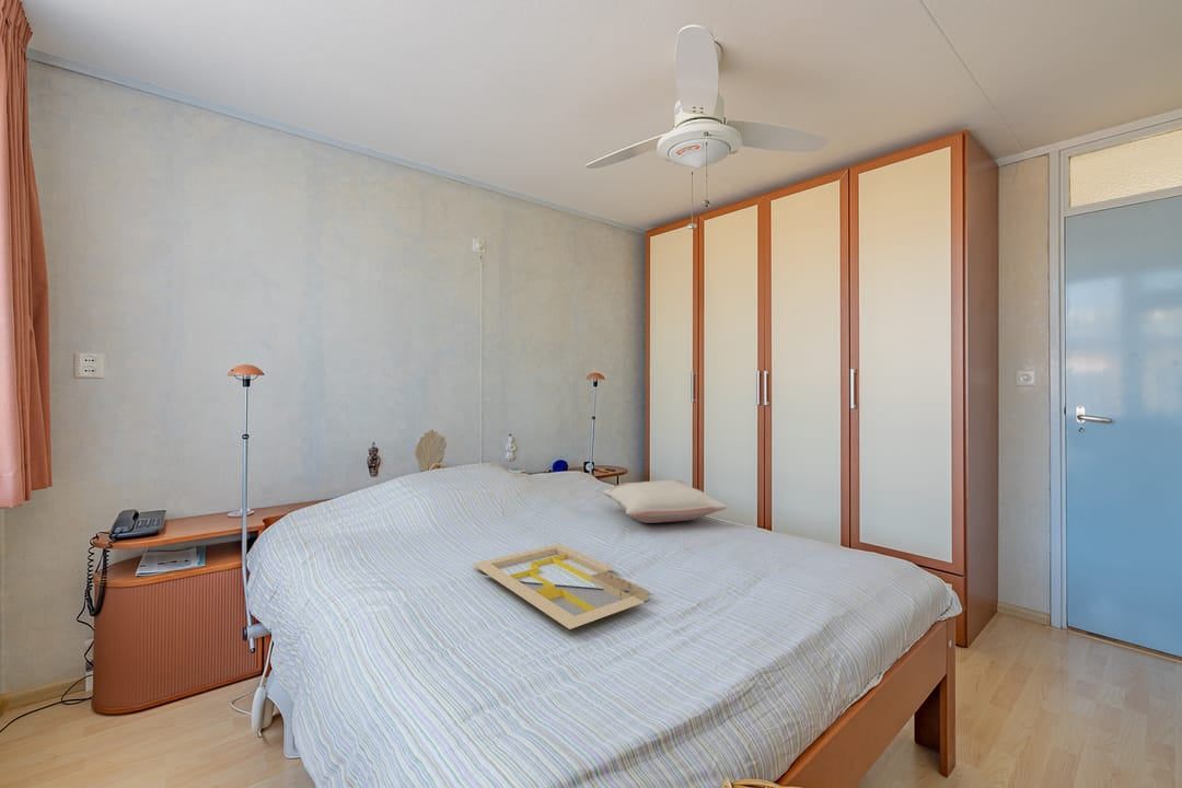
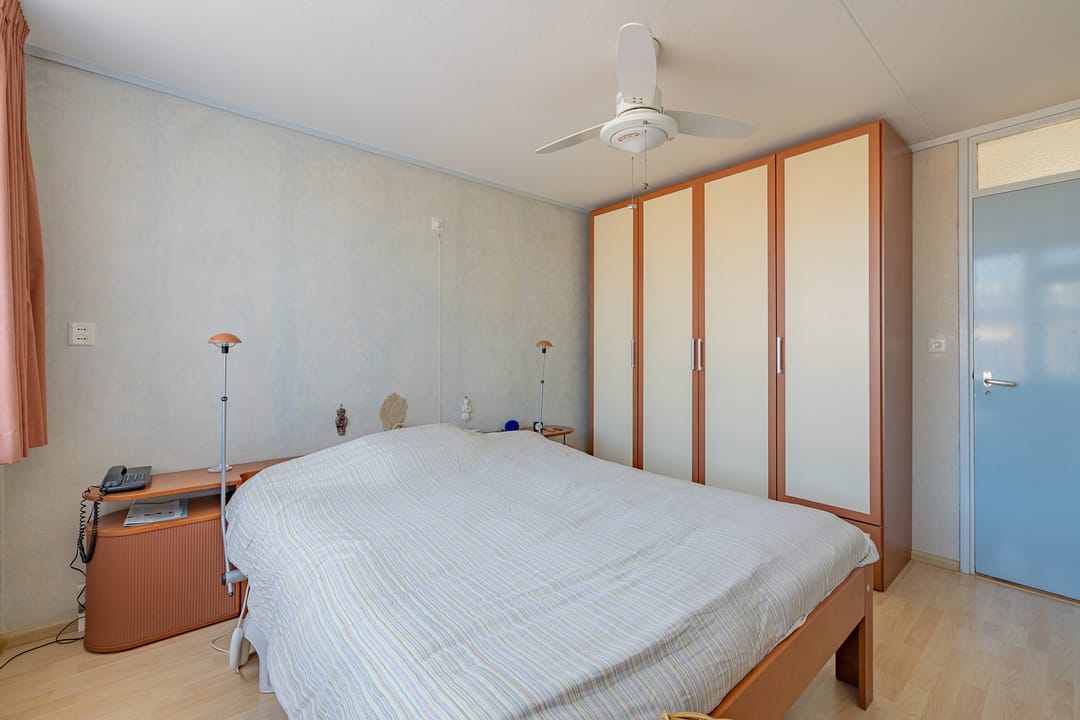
- serving tray (563, 586)
- pillow (660, 500)
